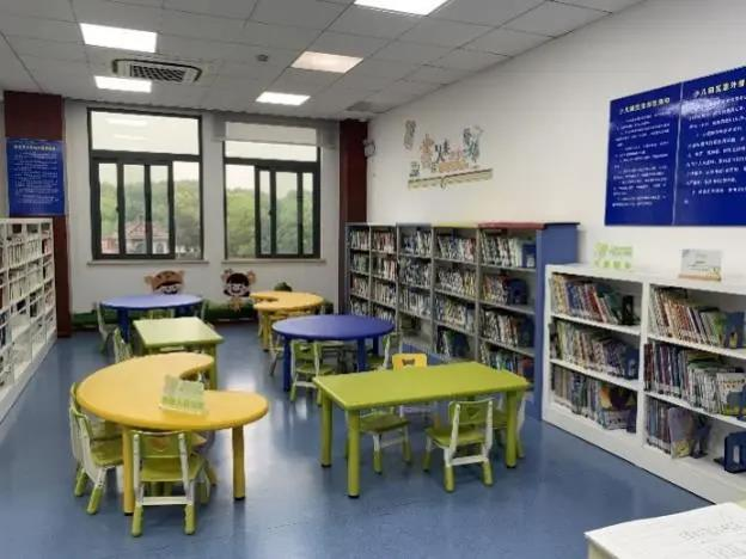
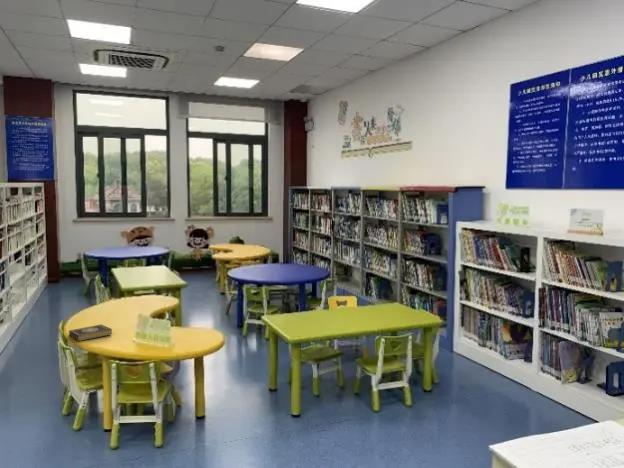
+ book (90, 332)
